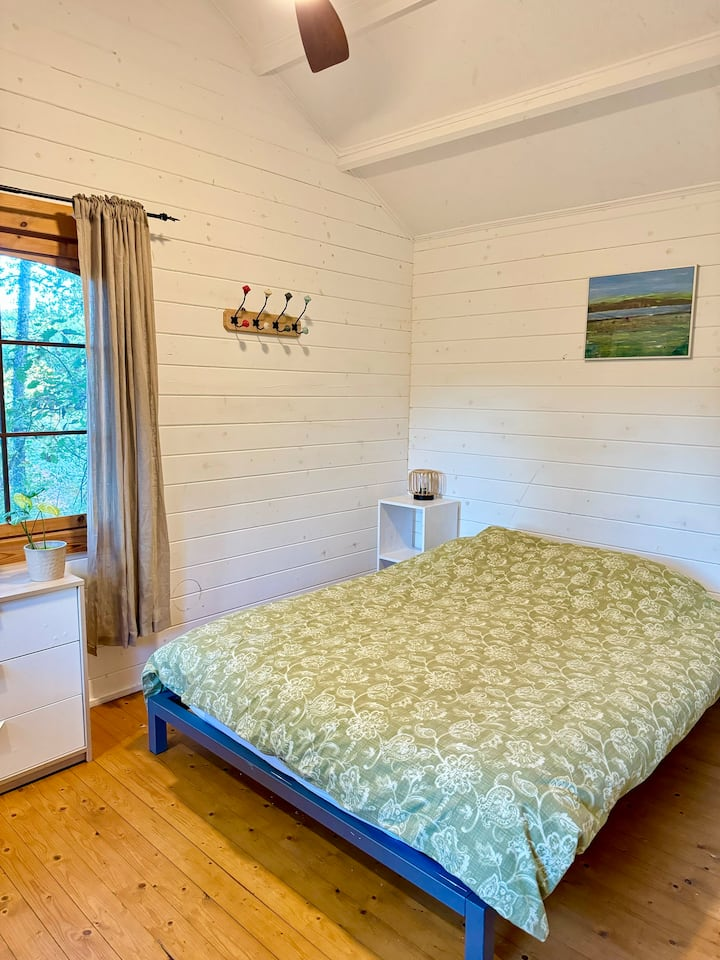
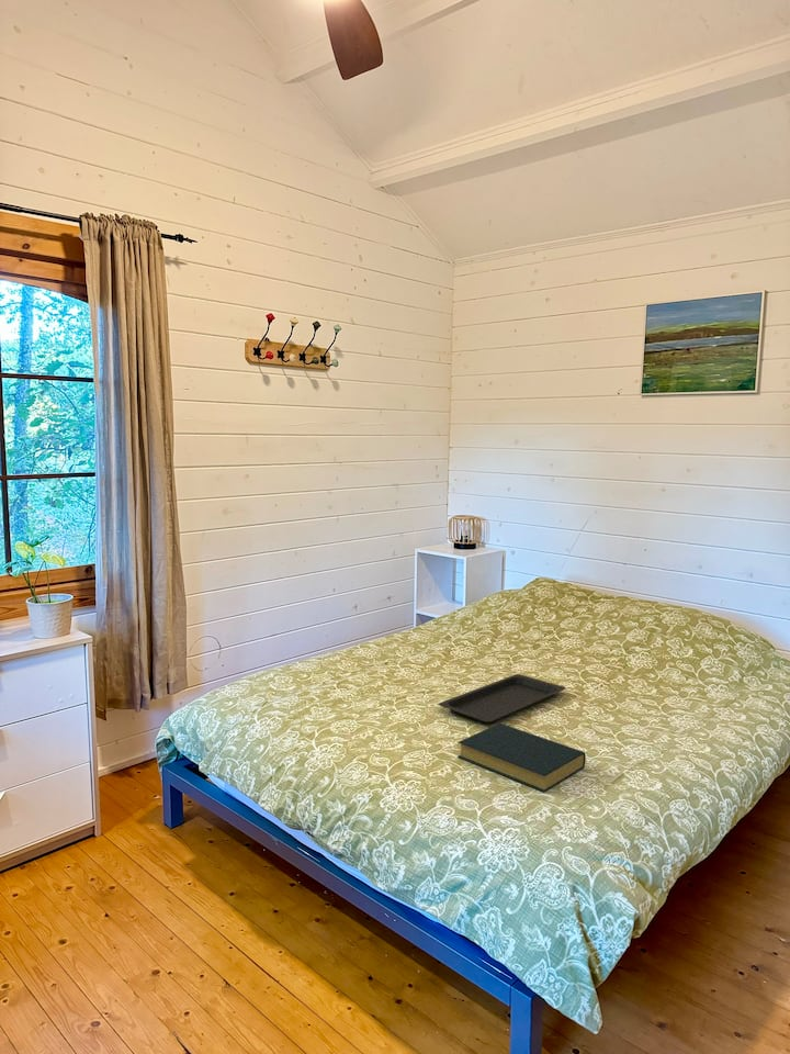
+ hardback book (520, 754)
+ serving tray (504, 698)
